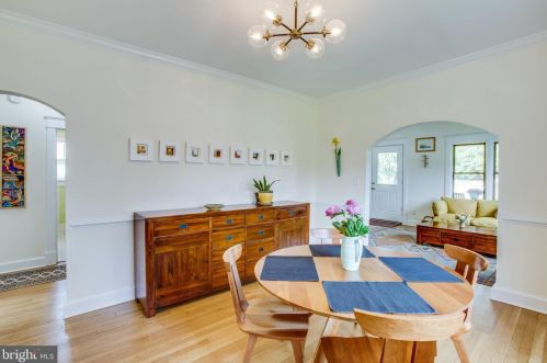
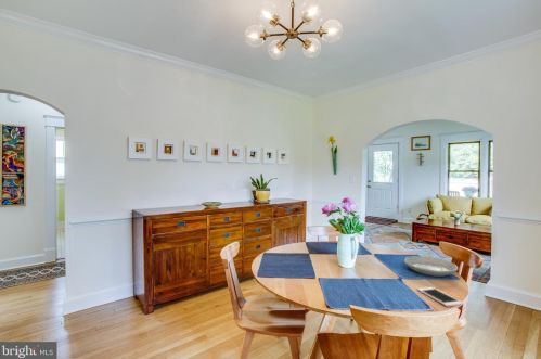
+ plate (429, 266)
+ cell phone (438, 295)
